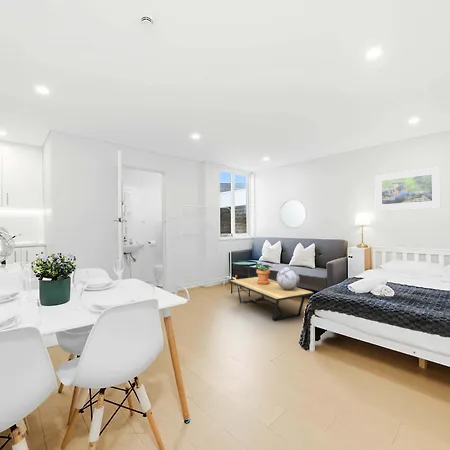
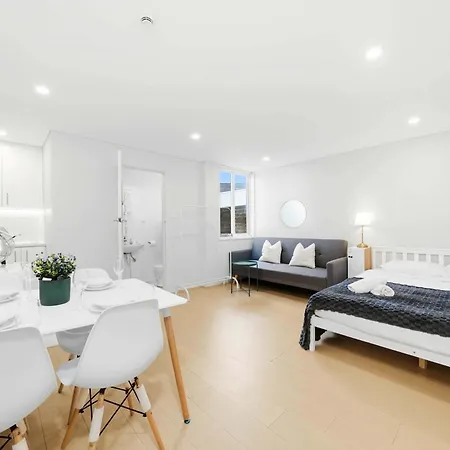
- potted plant (264, 273)
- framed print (405, 190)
- decorative sphere (287, 278)
- coffee table (267, 296)
